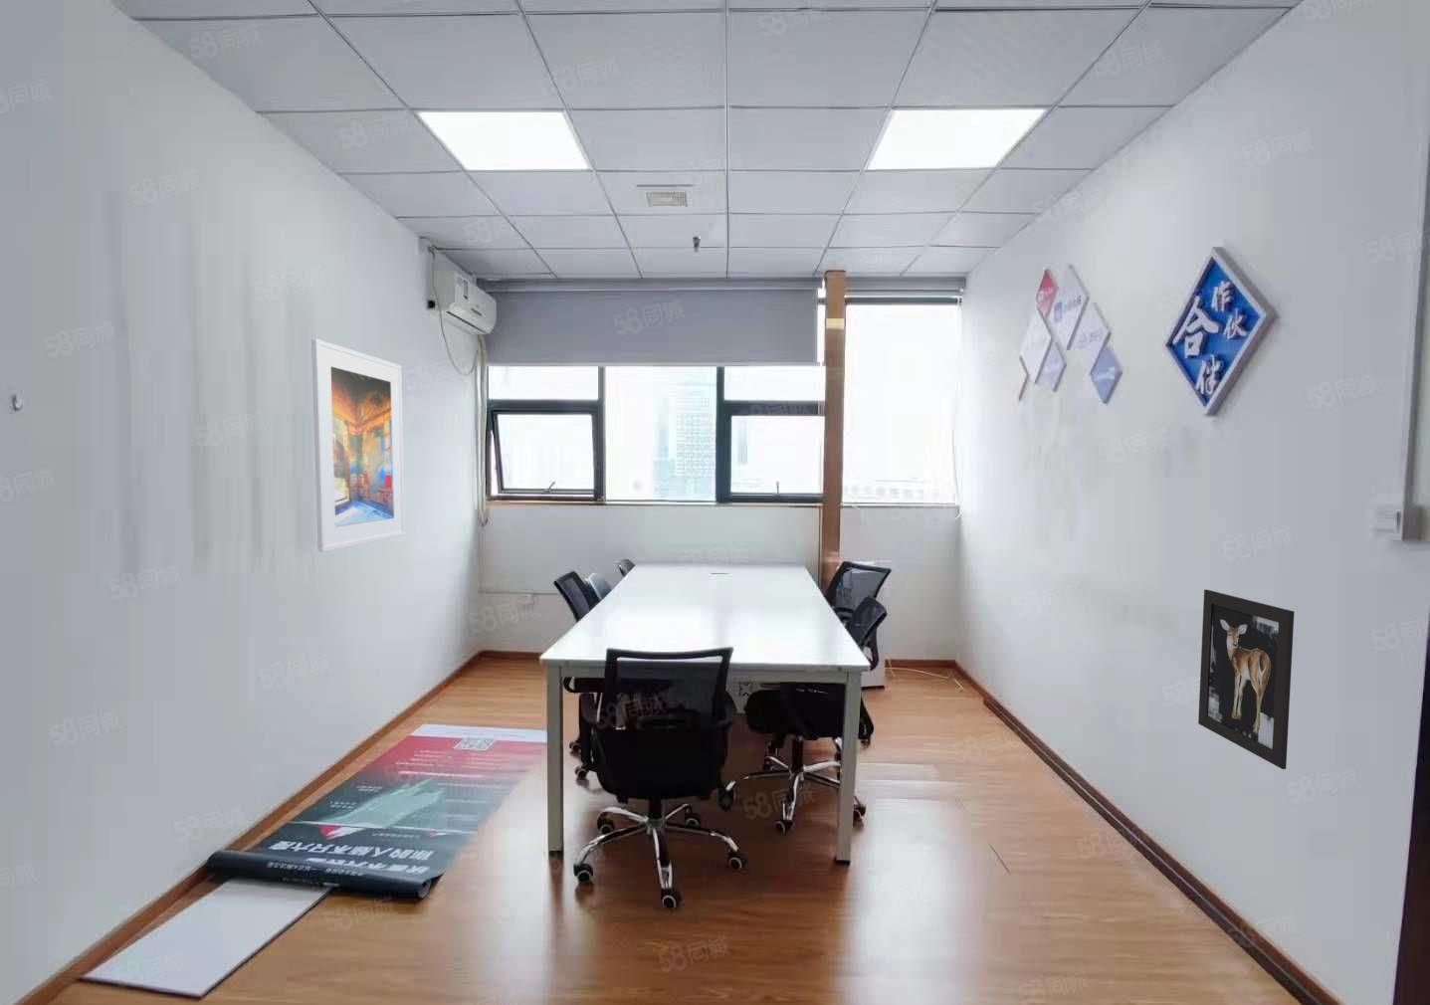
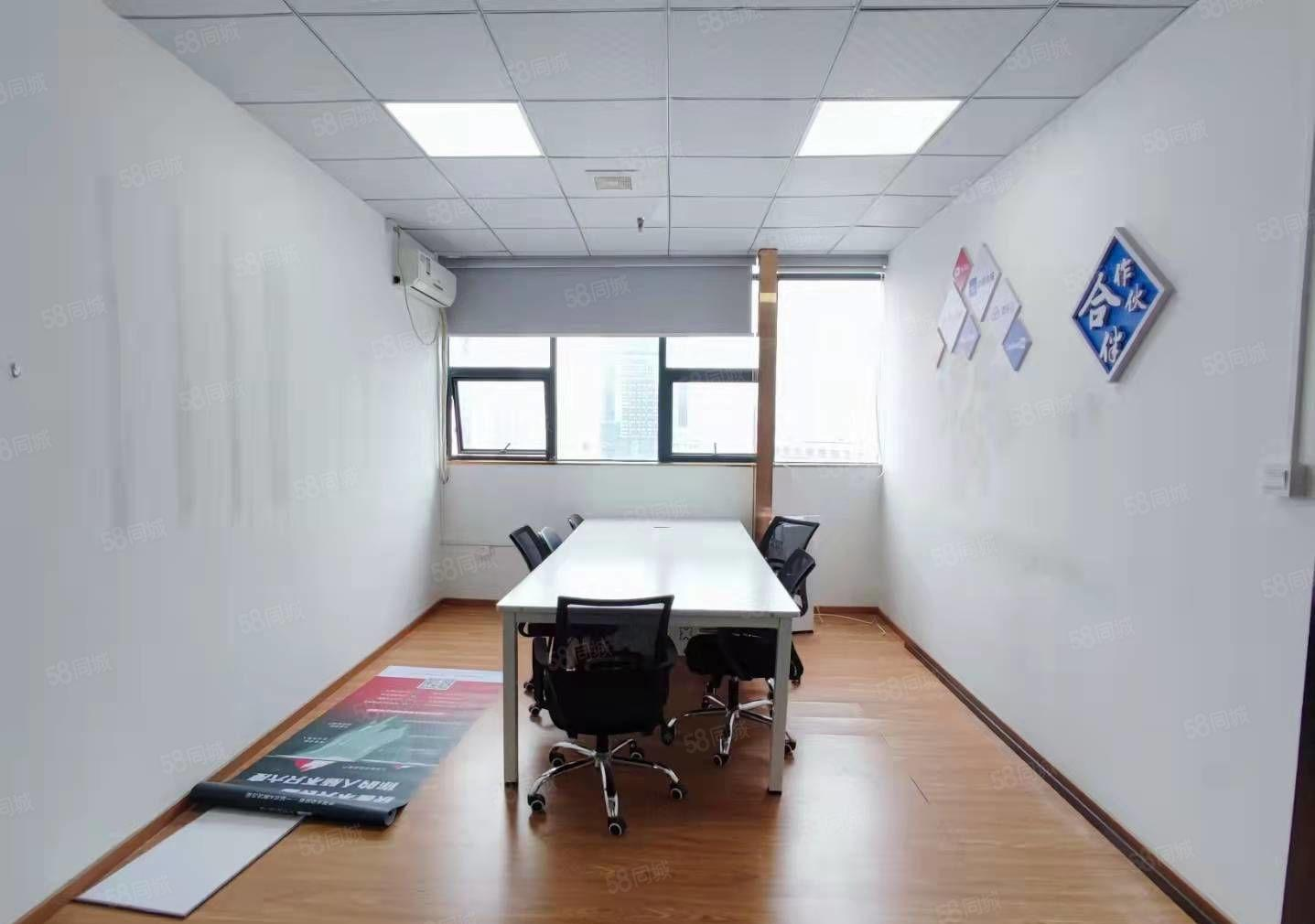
- wall art (1241, 672)
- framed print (363, 449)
